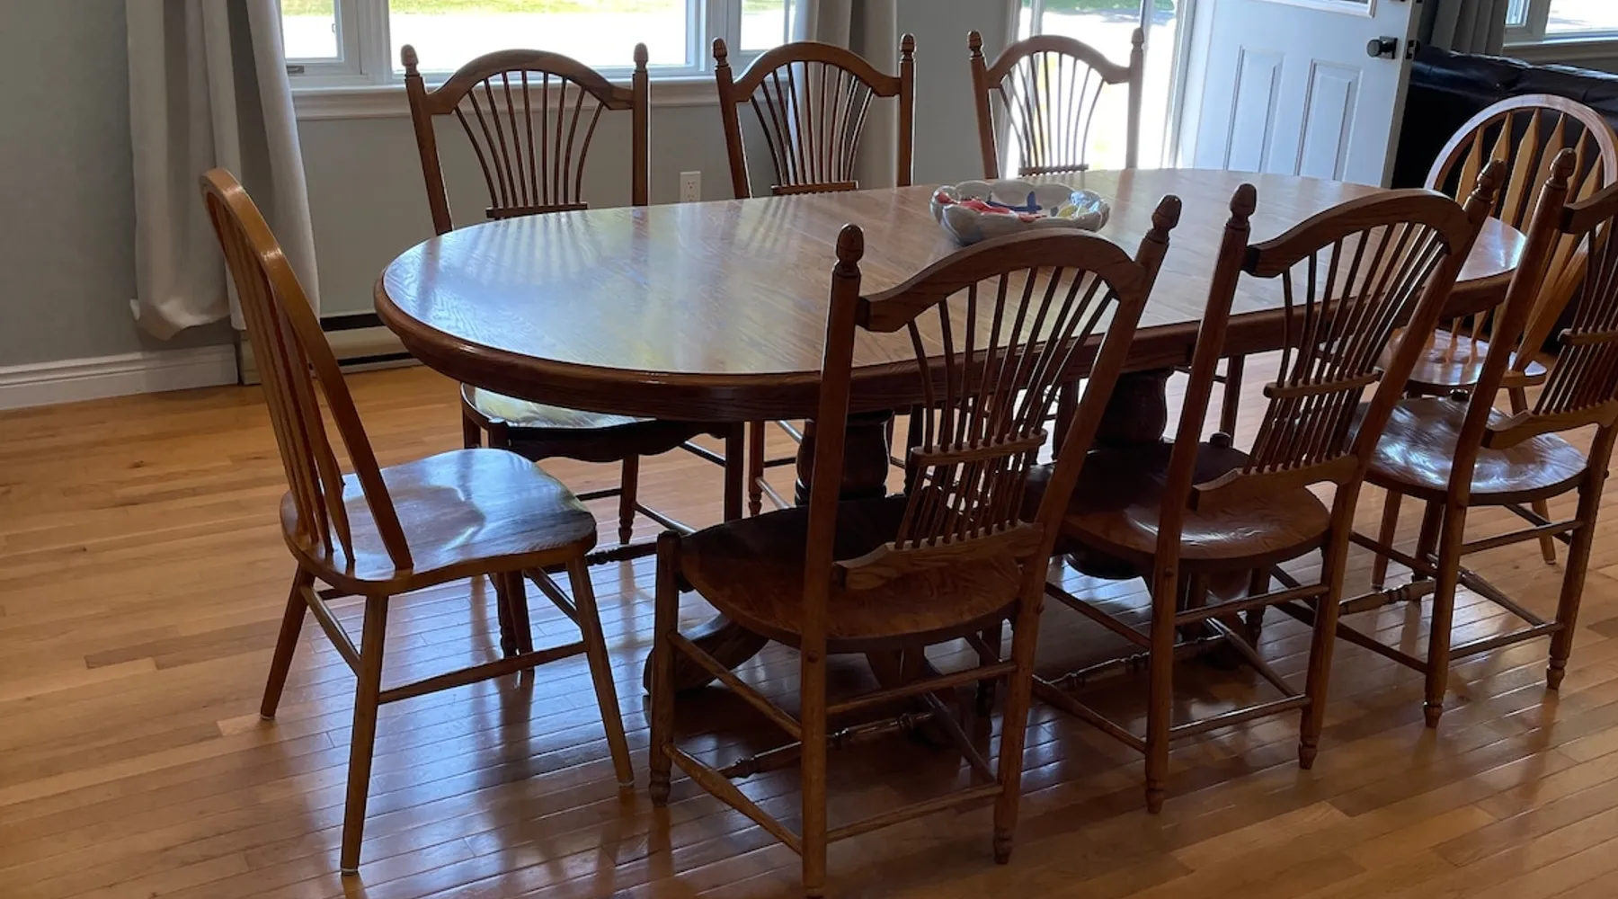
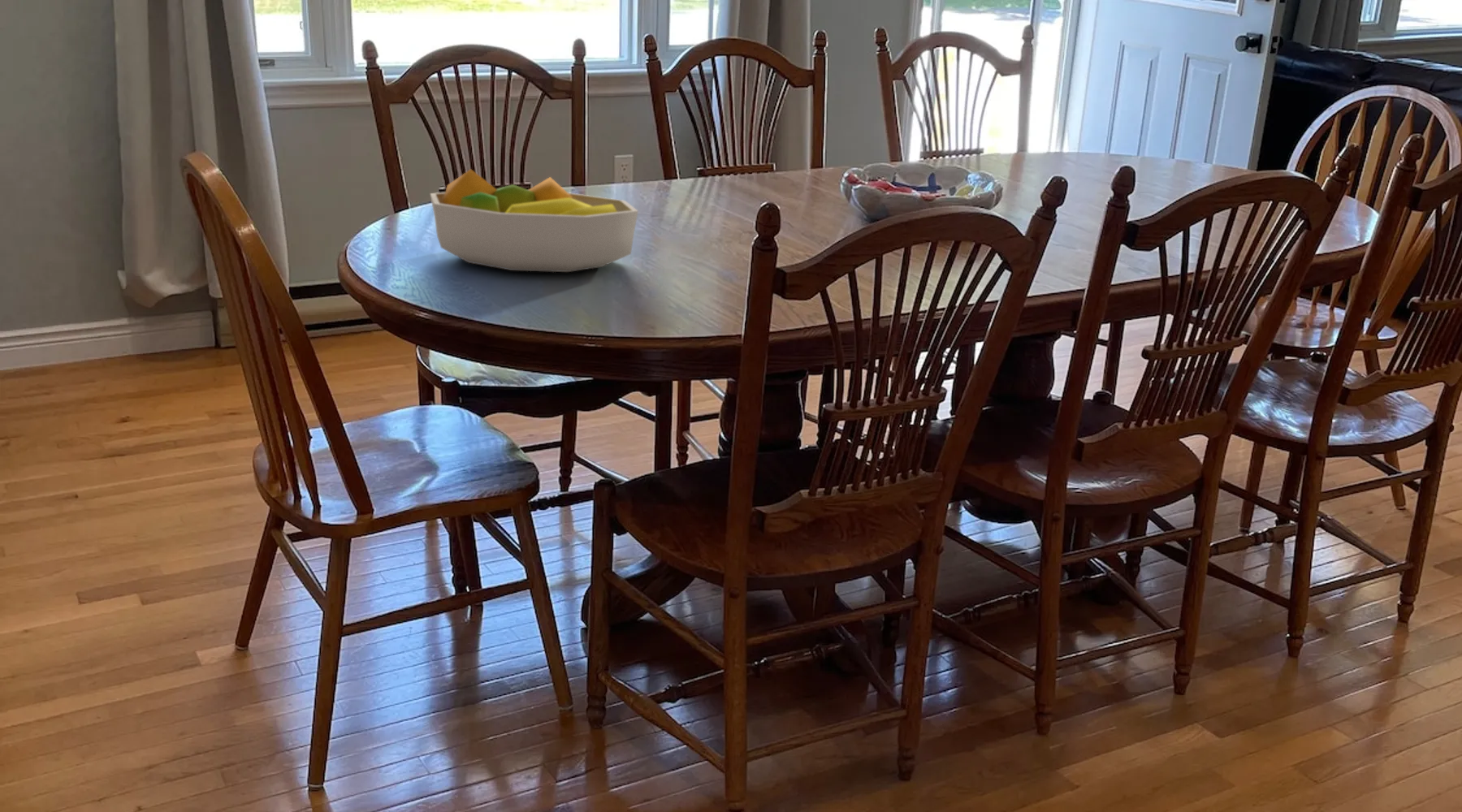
+ fruit bowl (532, 218)
